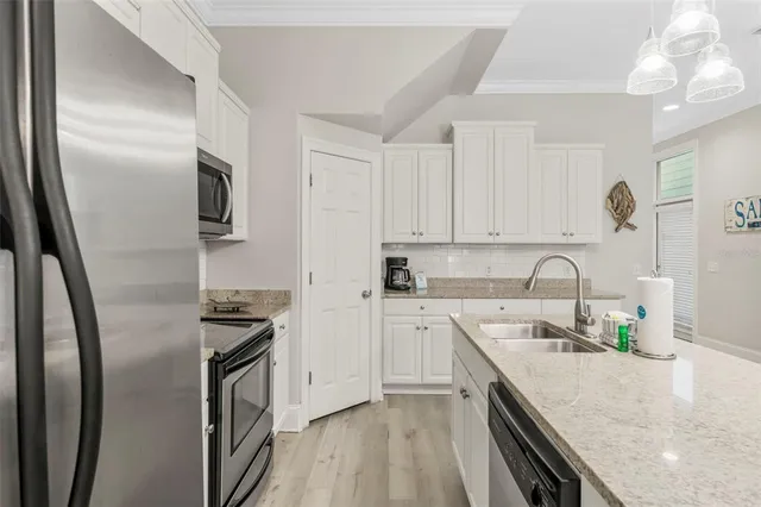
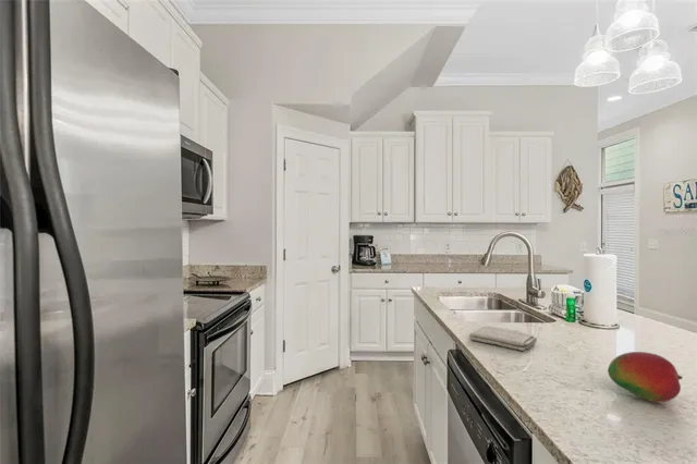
+ washcloth (502, 337)
+ fruit (643, 375)
